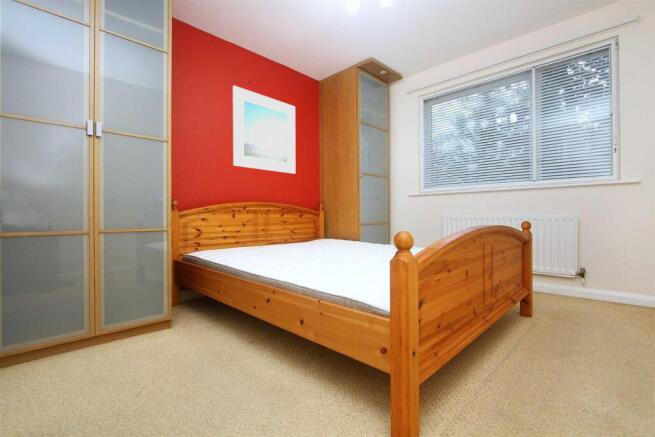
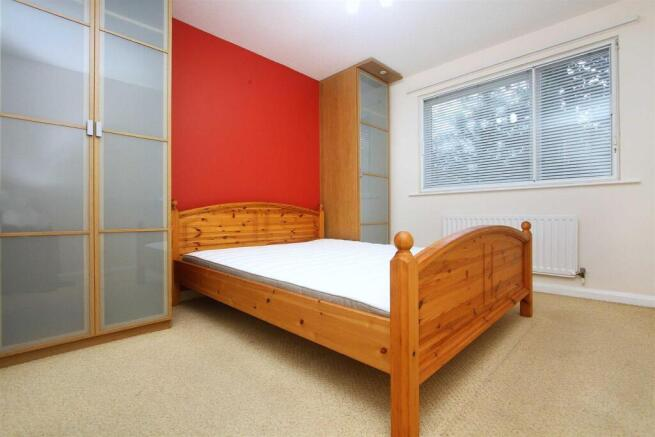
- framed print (266, 133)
